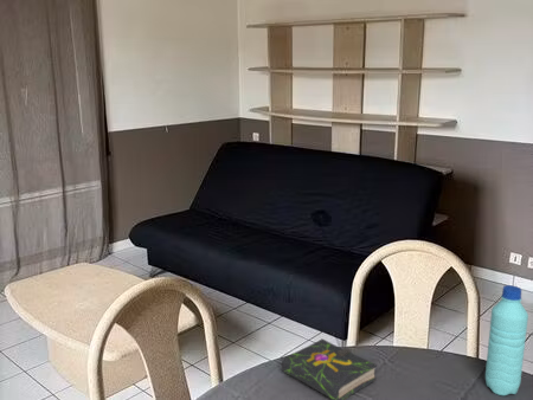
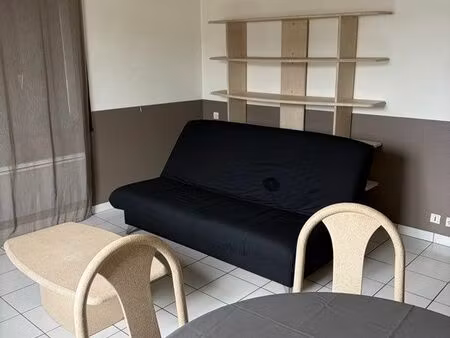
- book (328, 368)
- water bottle (506, 338)
